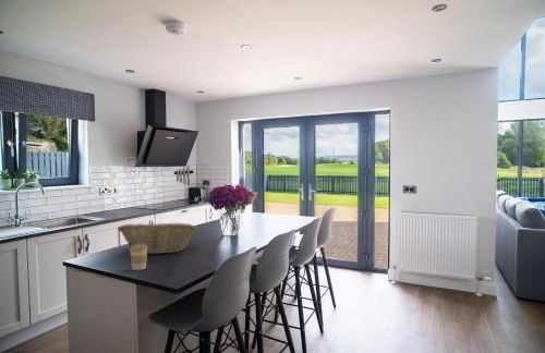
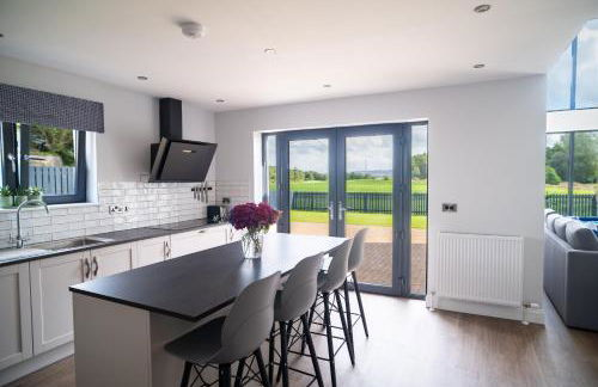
- coffee cup (138, 256)
- fruit basket (158, 234)
